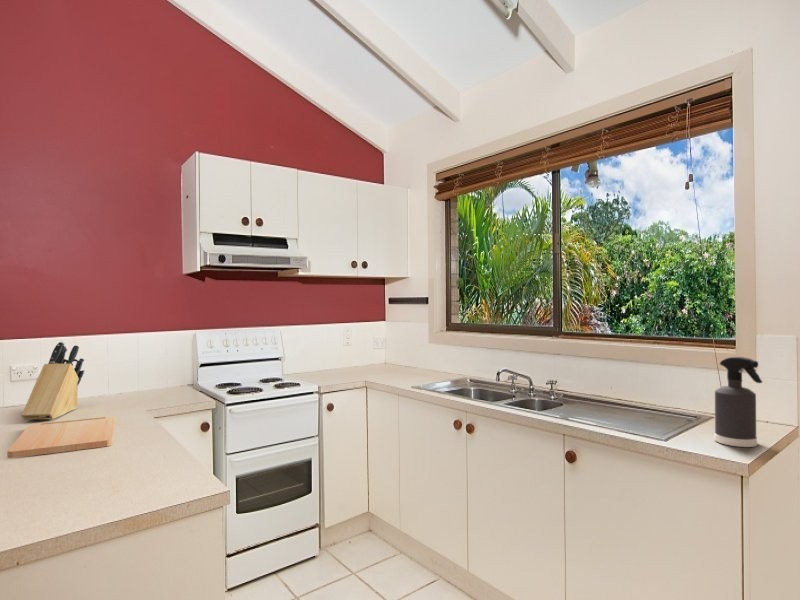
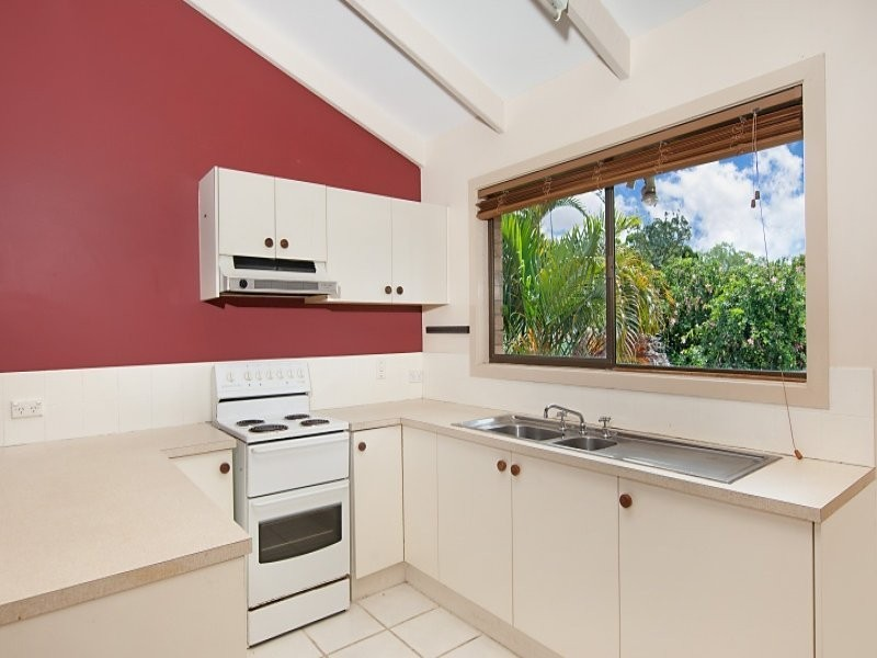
- cutting board (68, 434)
- knife block (56, 378)
- spray bottle (738, 399)
